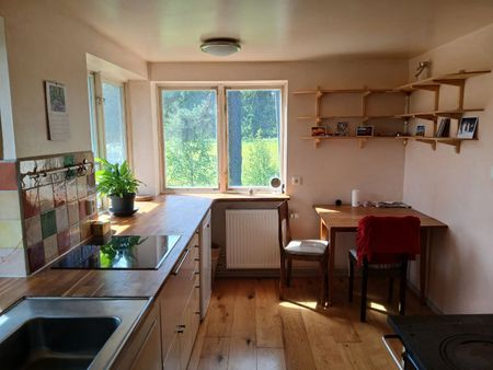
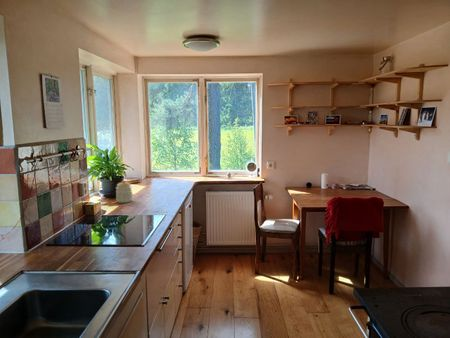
+ jar (124, 190)
